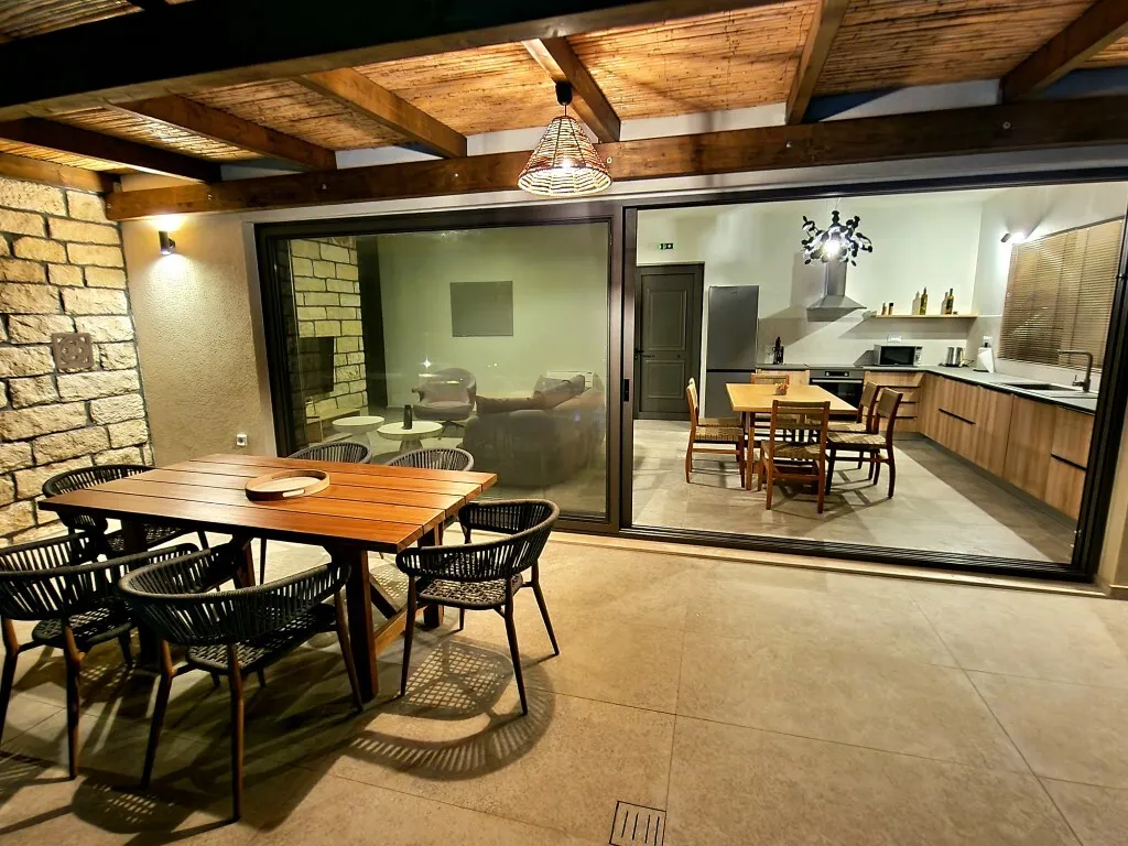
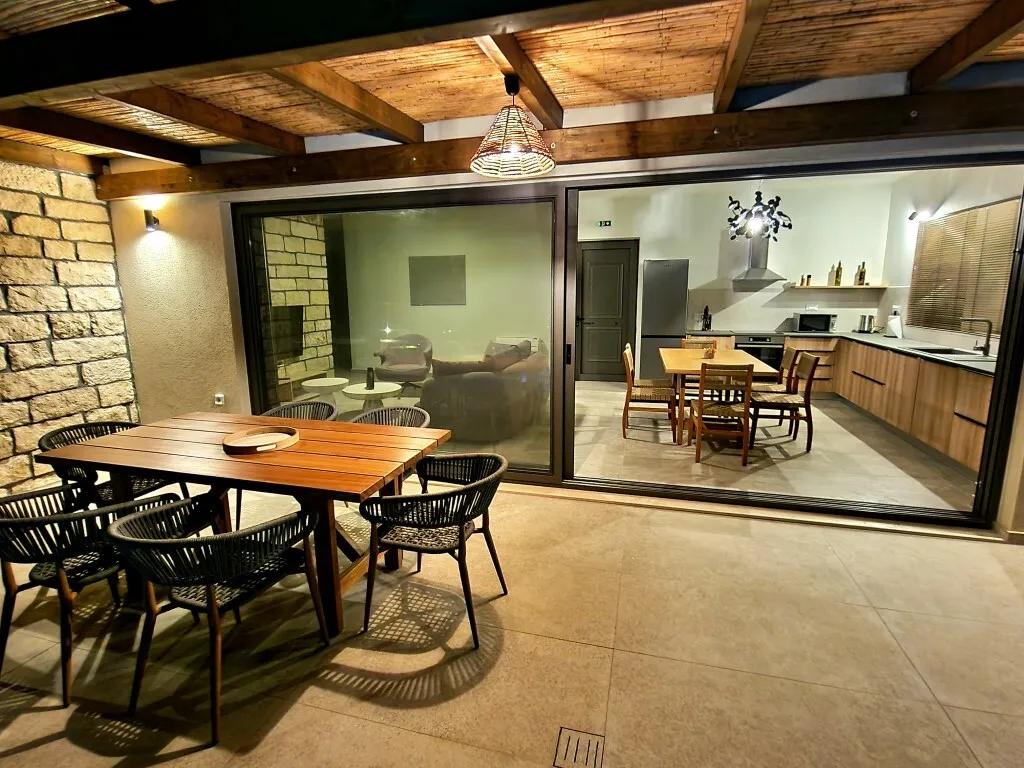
- wall ornament (73, 350)
